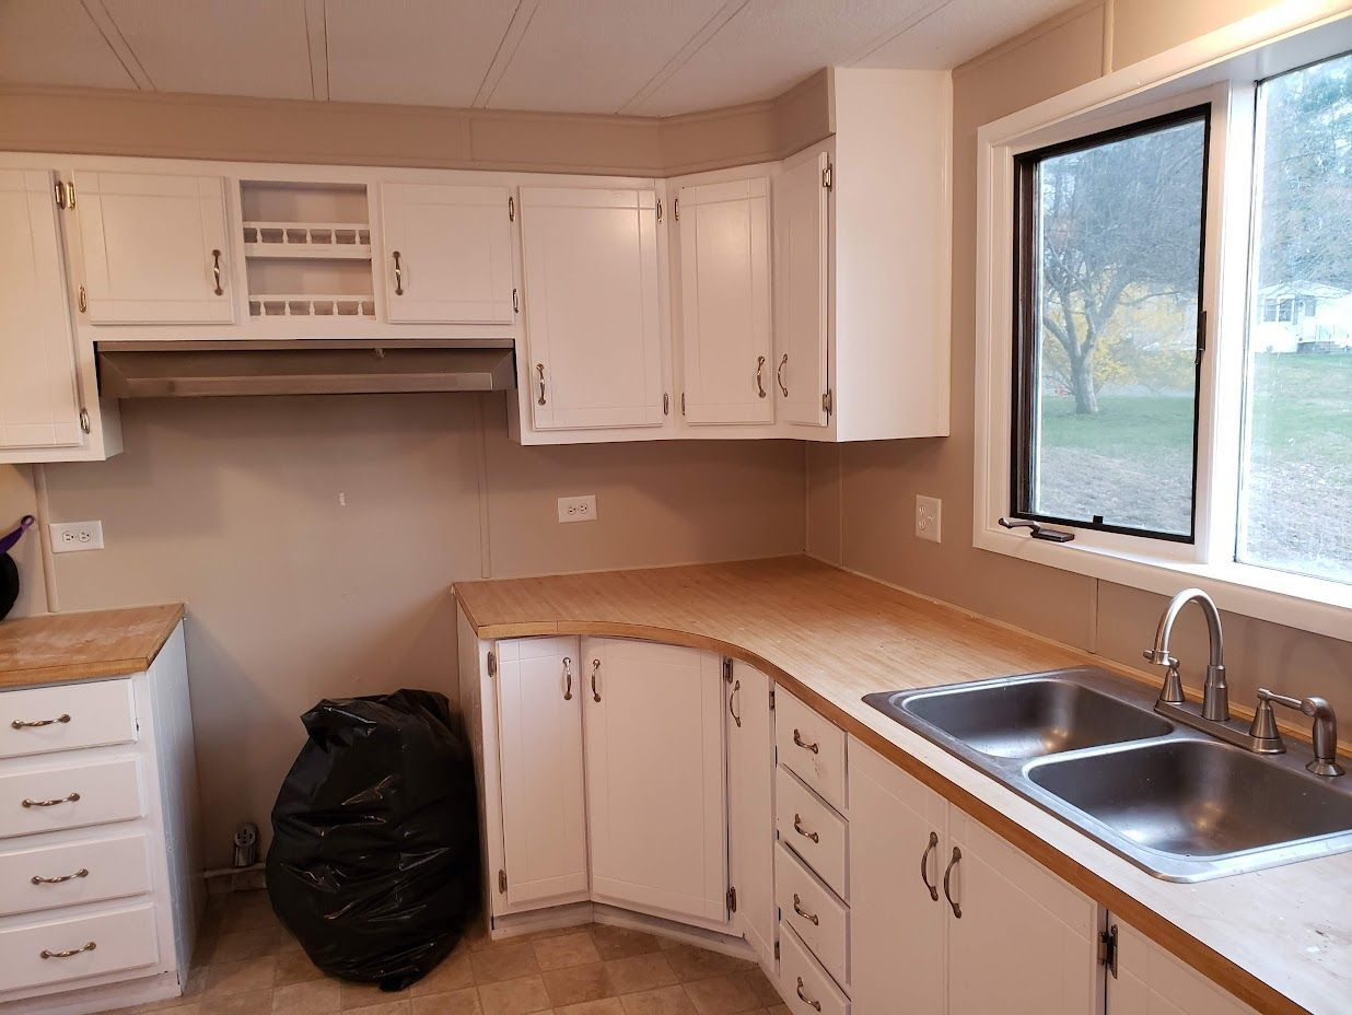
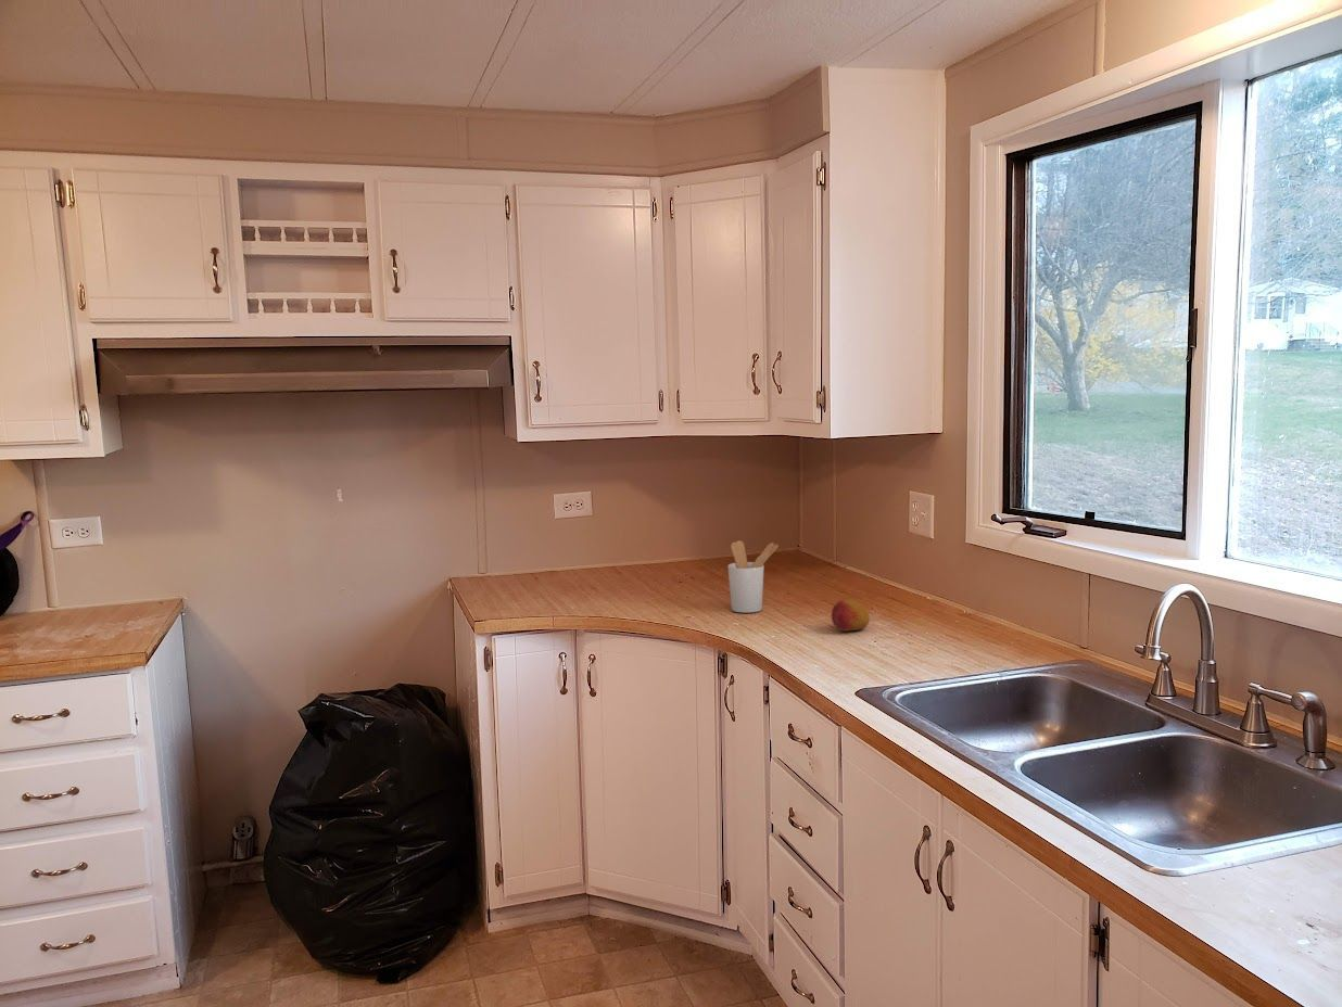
+ fruit (850, 614)
+ utensil holder (754, 575)
